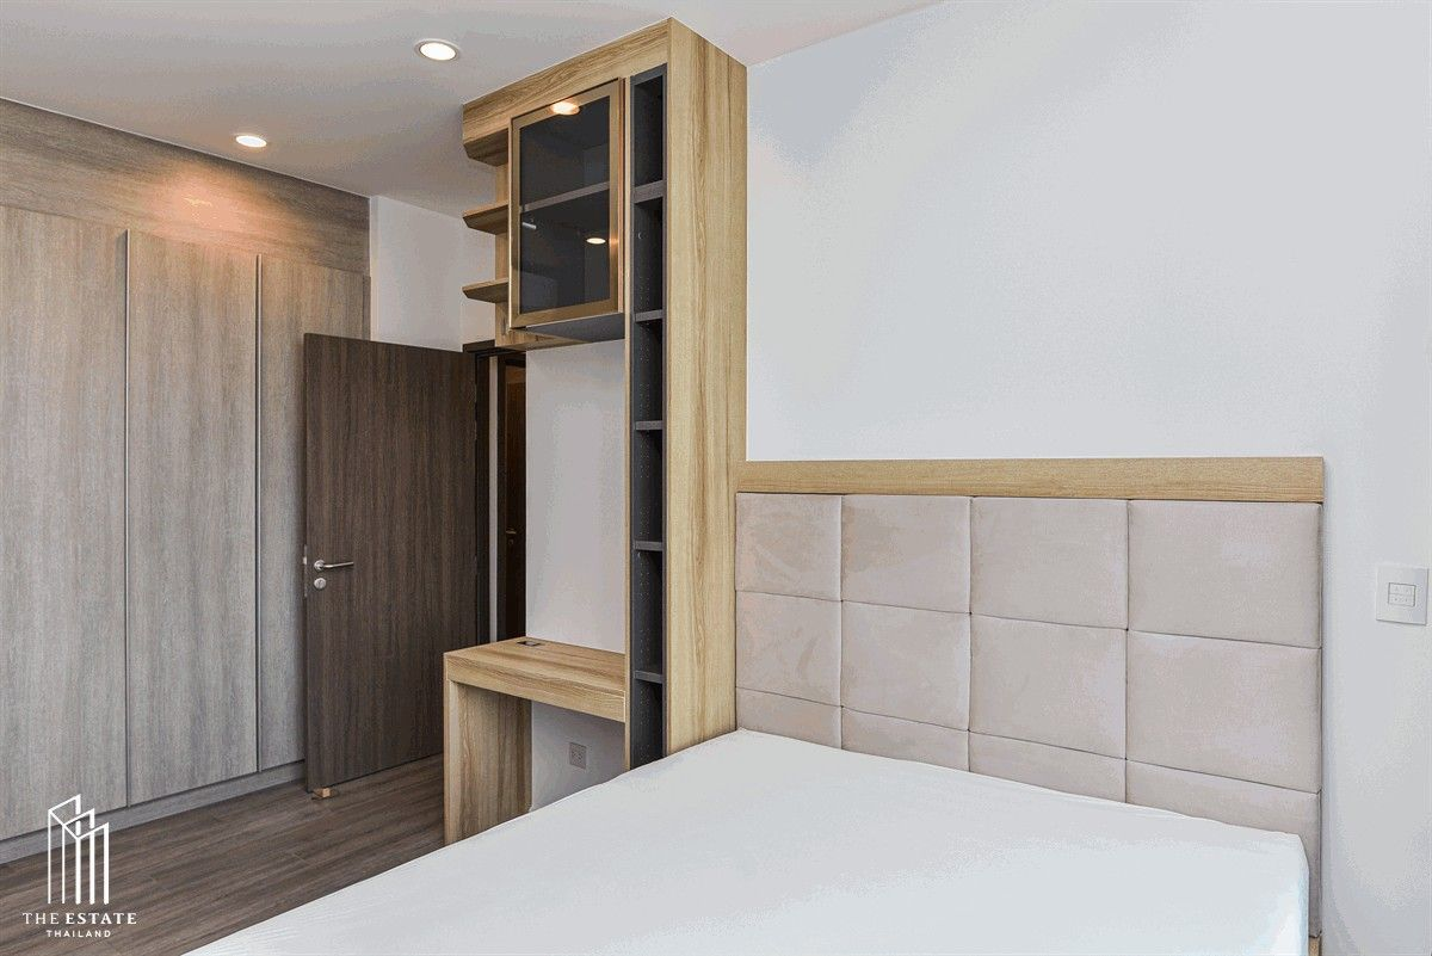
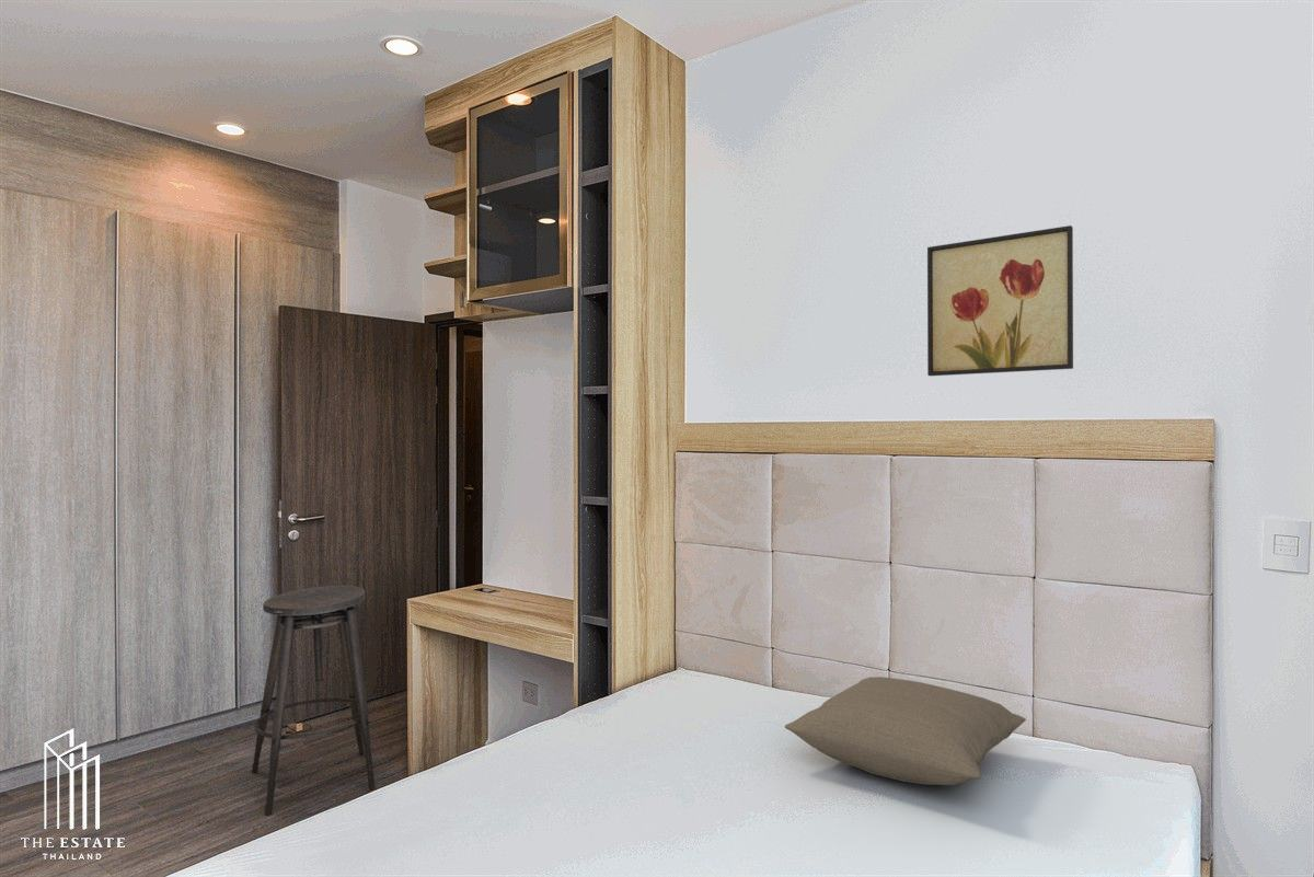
+ stool (315, 681)
+ pillow (908, 725)
+ wall art (996, 304)
